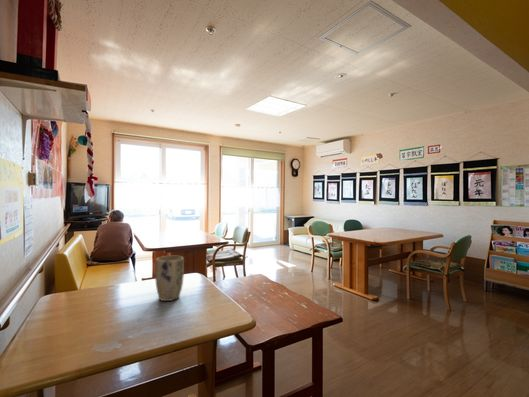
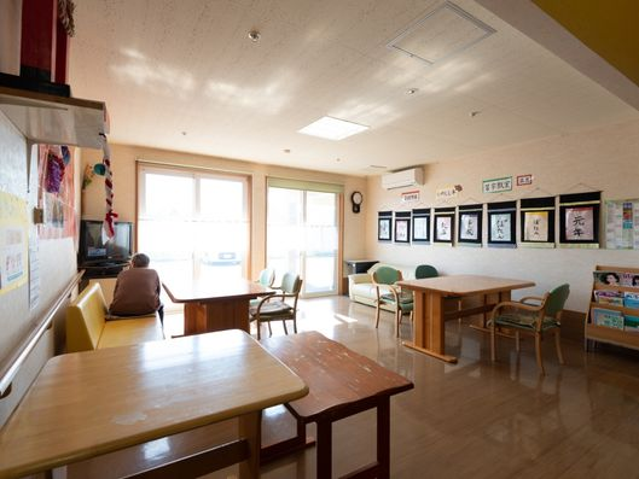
- plant pot (169, 277)
